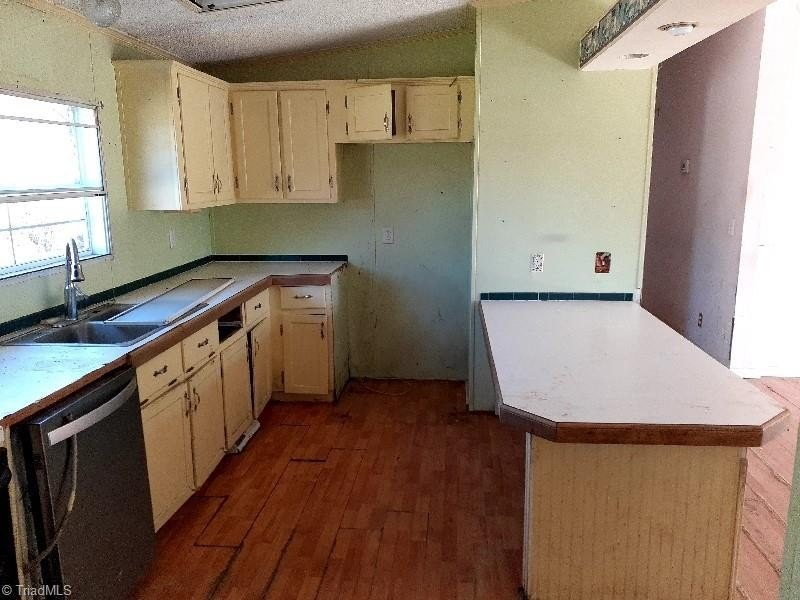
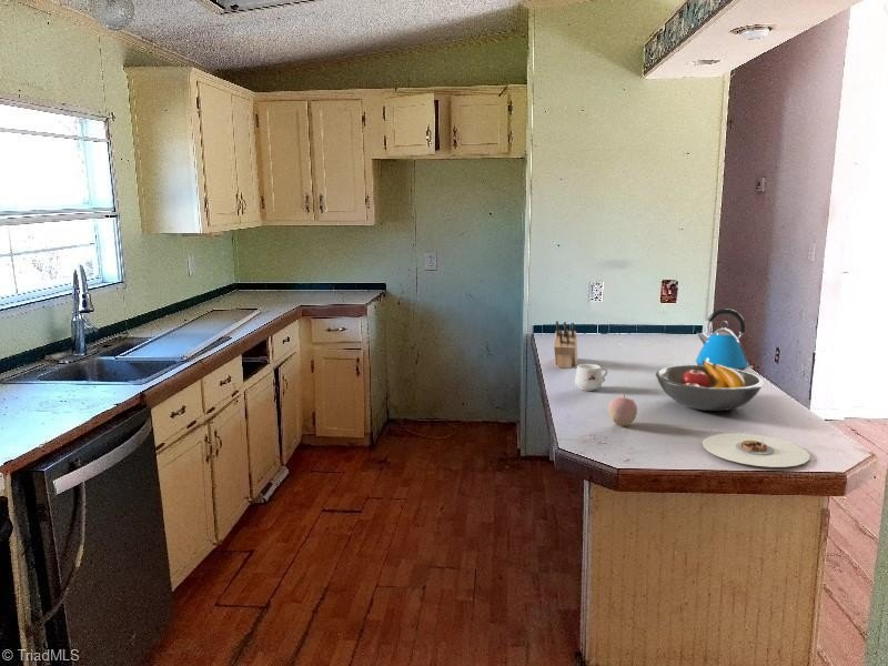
+ kettle (725, 340)
+ fruit bowl (707, 386)
+ apple (623, 408)
+ plate (755, 444)
+ knife block (566, 341)
+ mug (591, 377)
